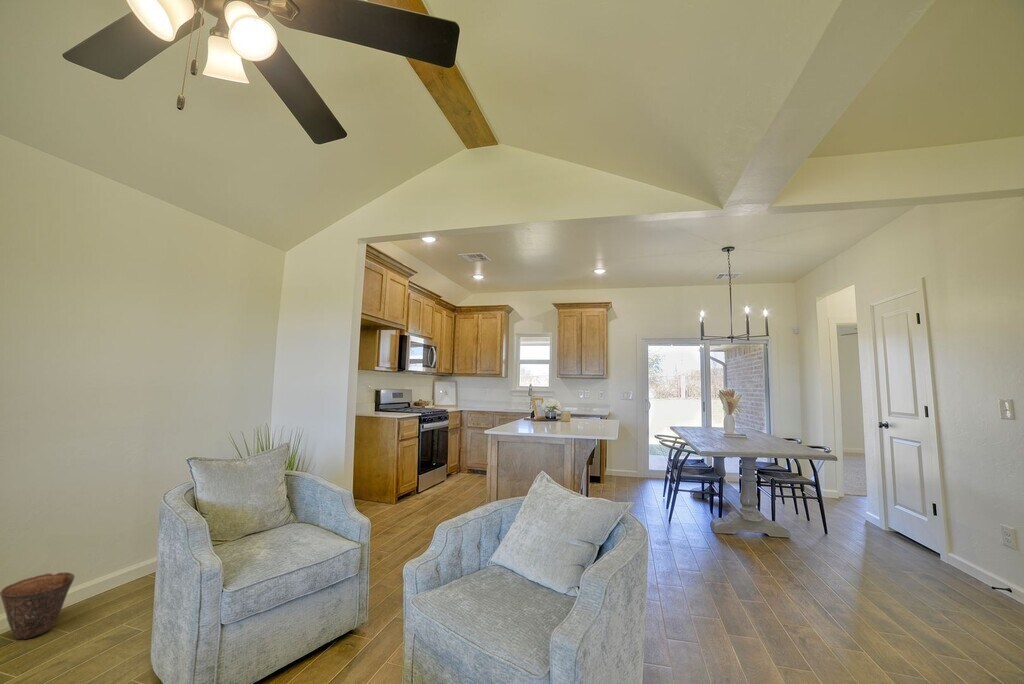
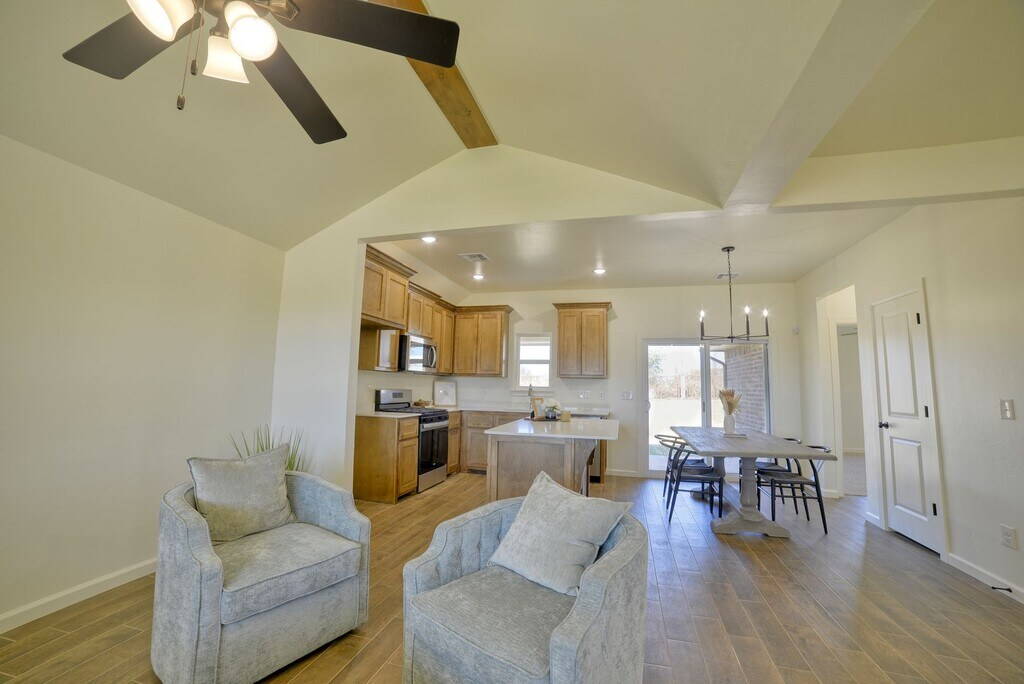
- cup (35, 607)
